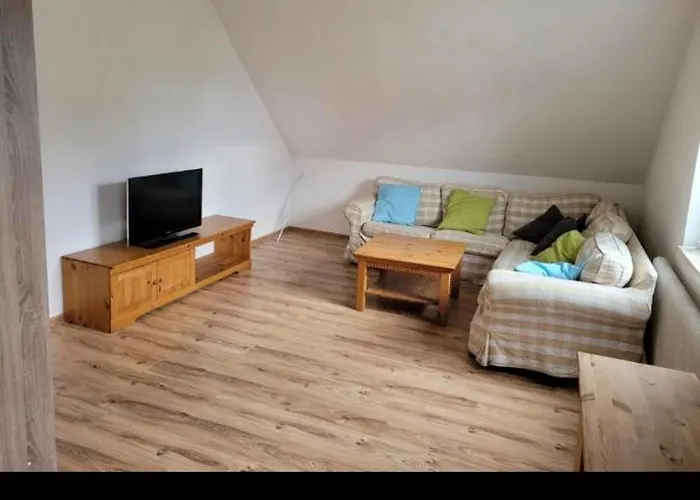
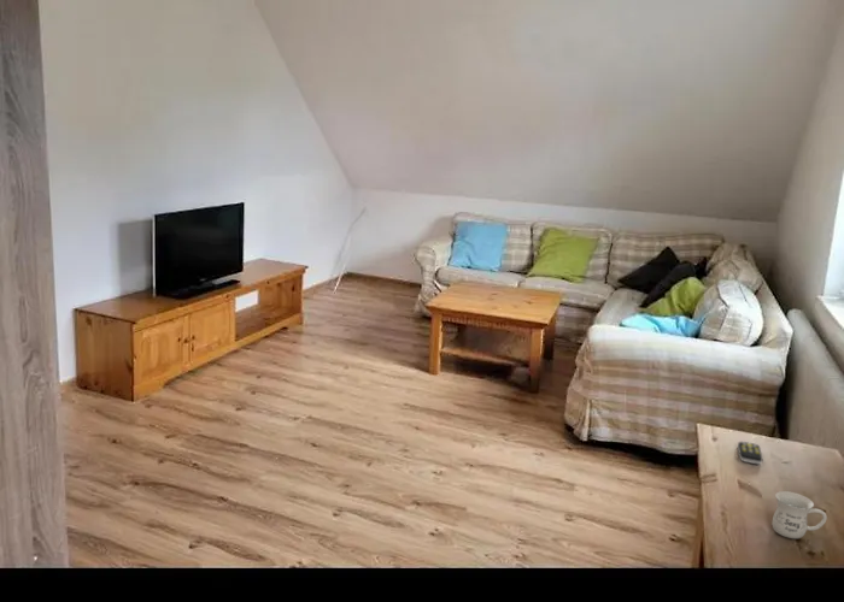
+ mug (798, 518)
+ remote control (750, 452)
